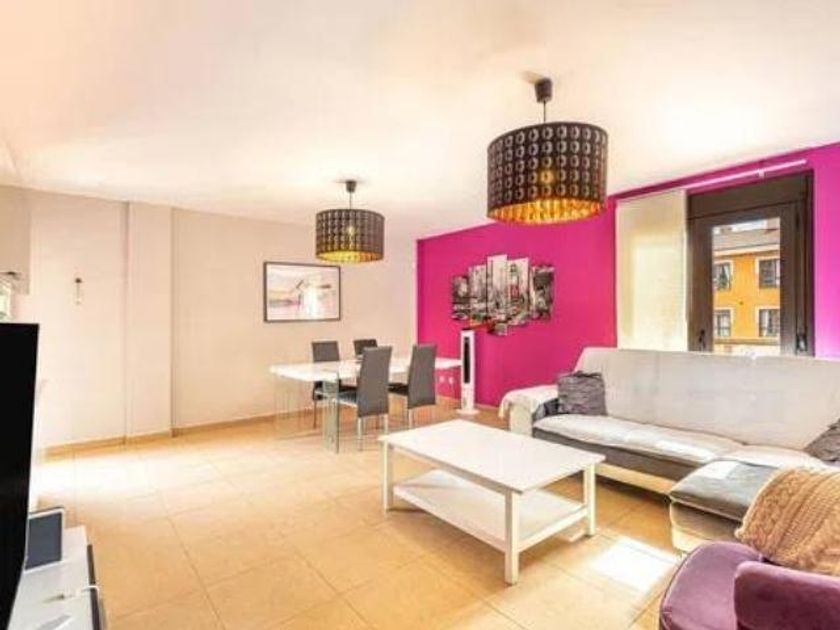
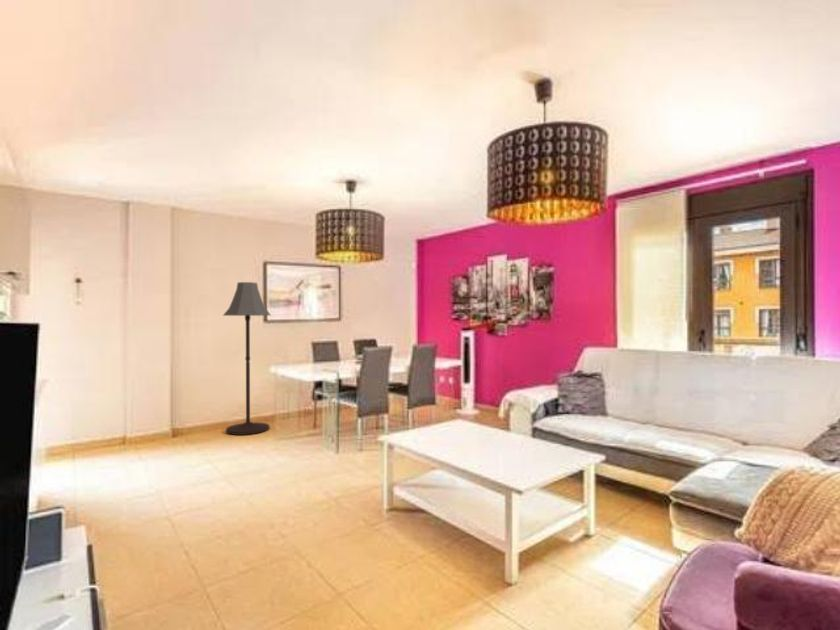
+ floor lamp (247, 356)
